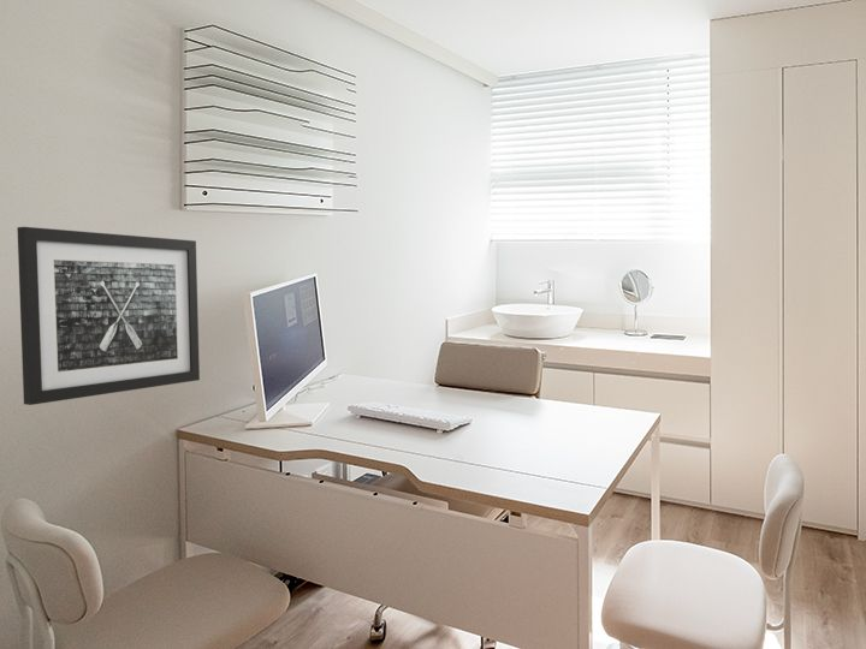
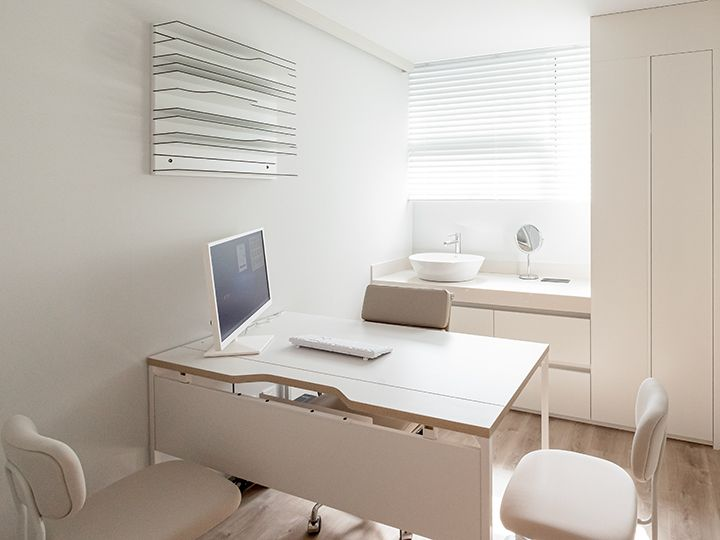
- wall art (119, 312)
